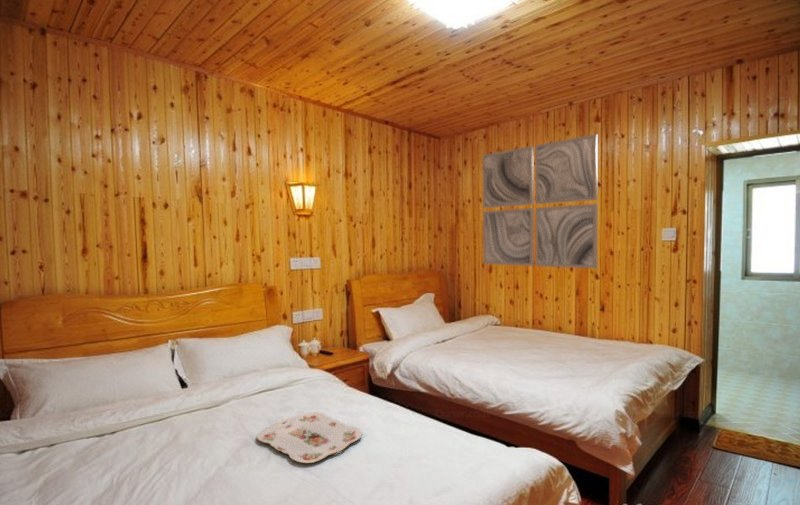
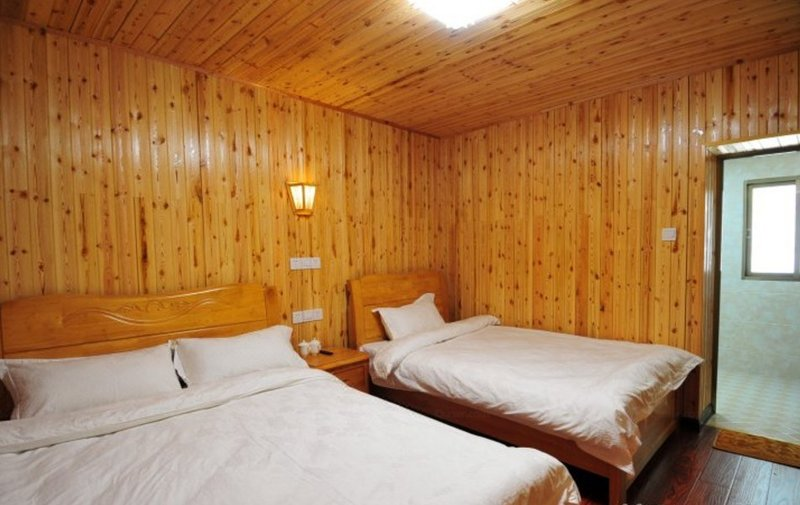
- wall art (533, 204)
- serving tray (309, 435)
